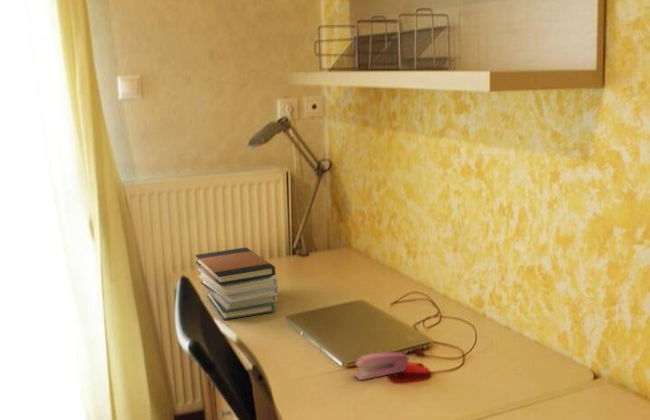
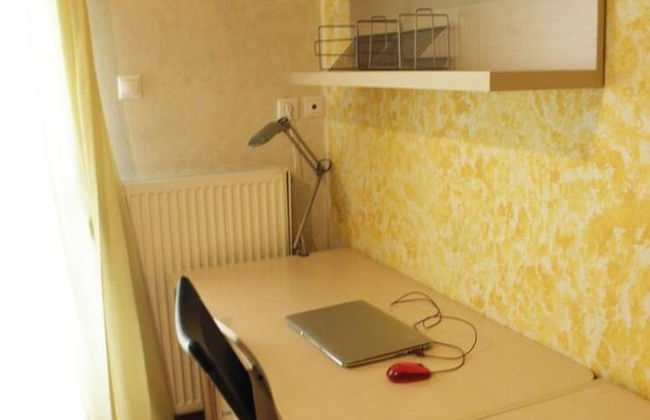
- book stack (236, 282)
- stapler (382, 363)
